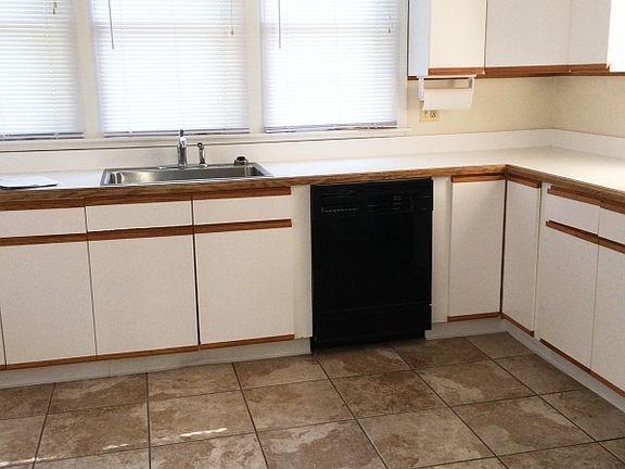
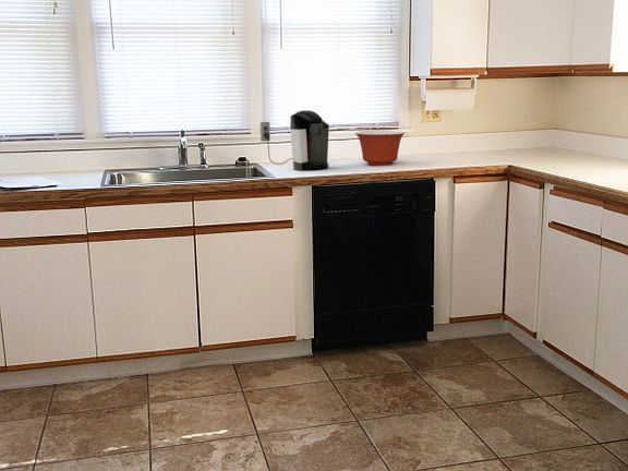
+ coffee maker (300, 140)
+ mixing bowl (379, 148)
